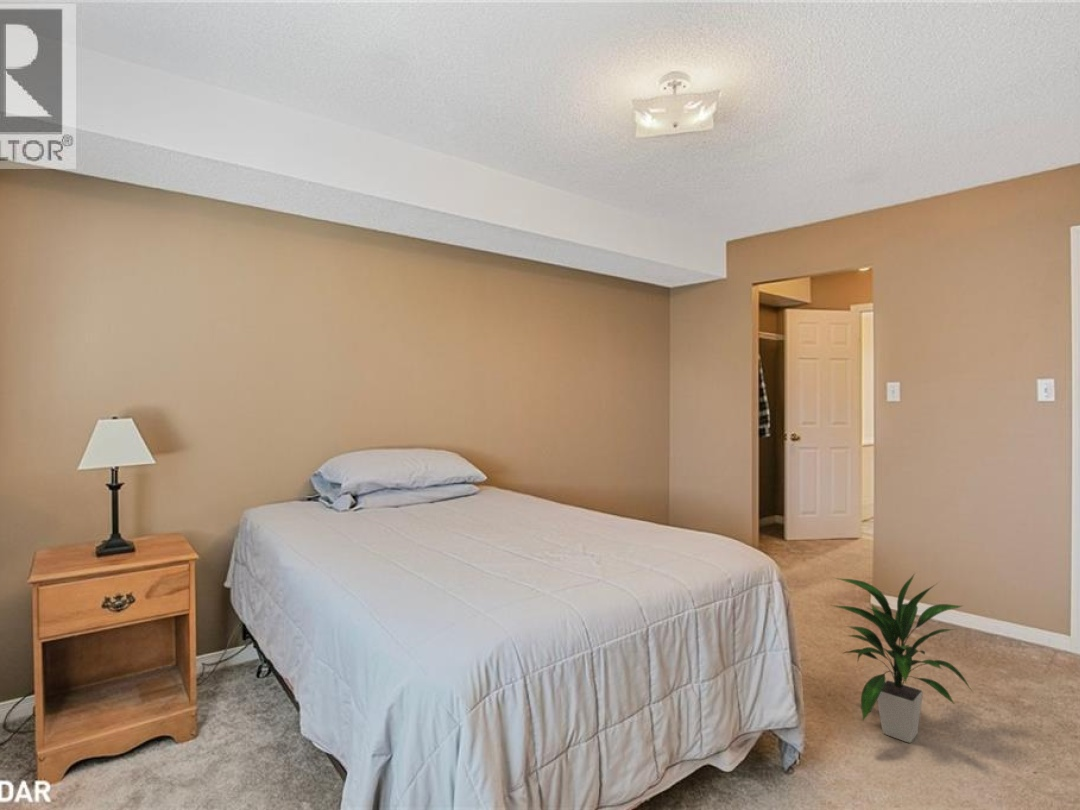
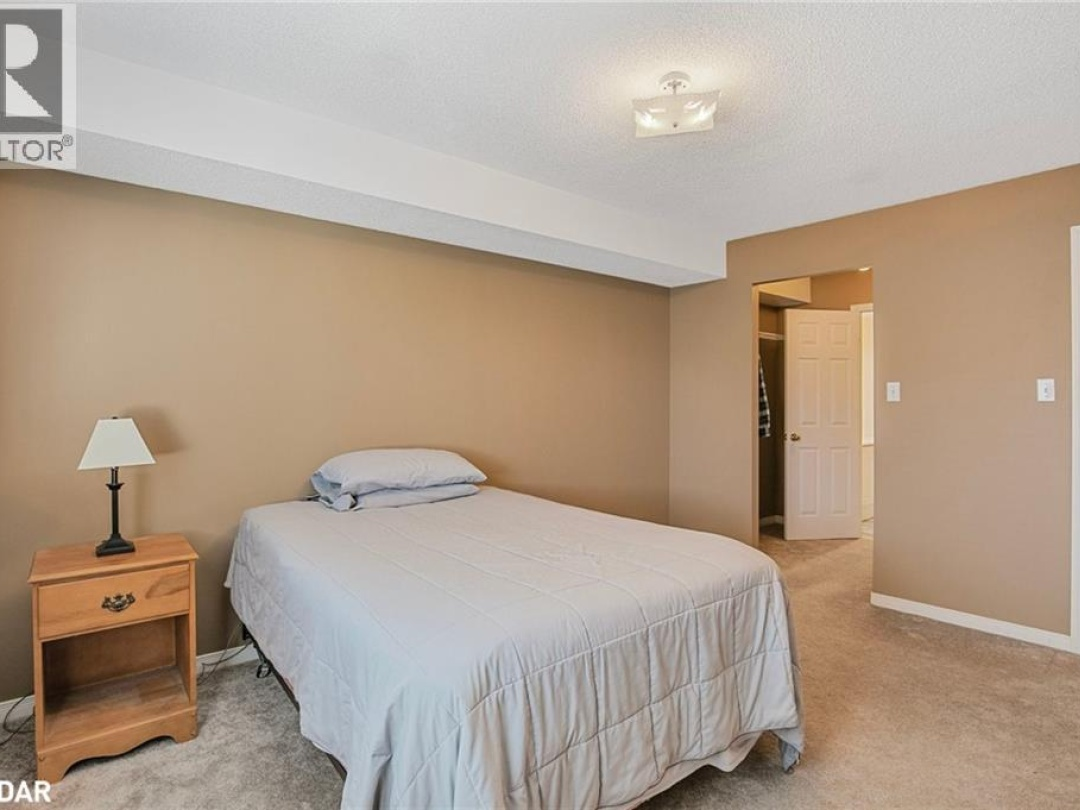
- indoor plant (893, 652)
